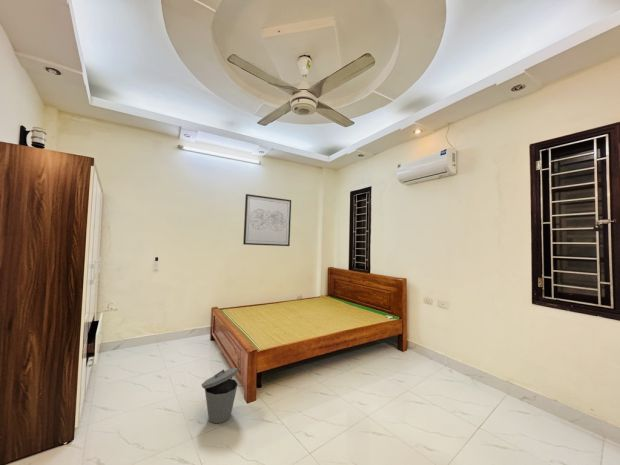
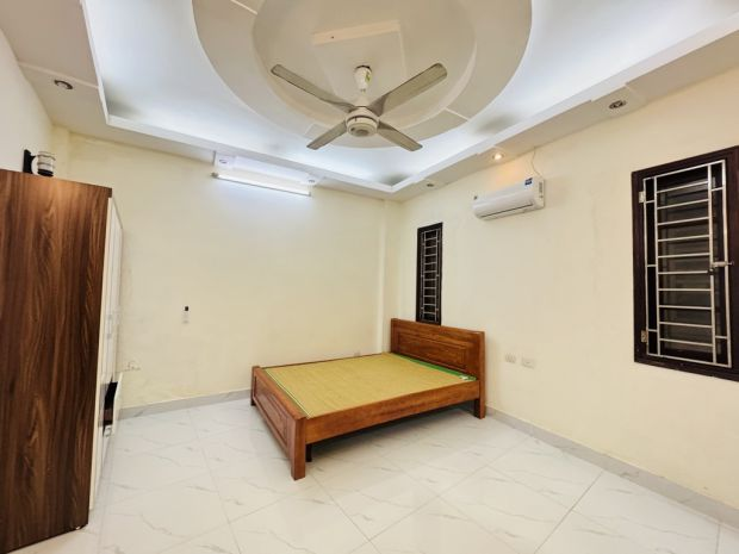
- wall art (268, 221)
- trash can (219, 392)
